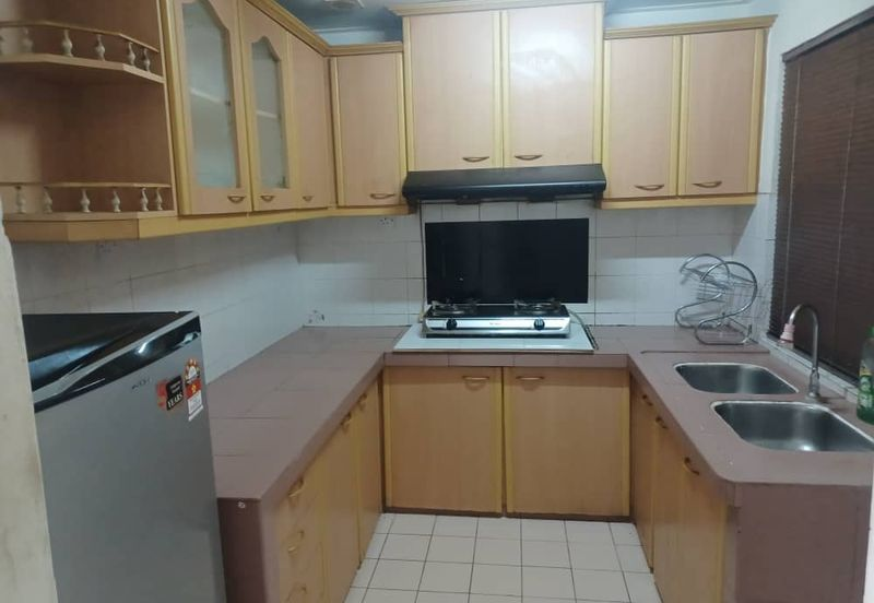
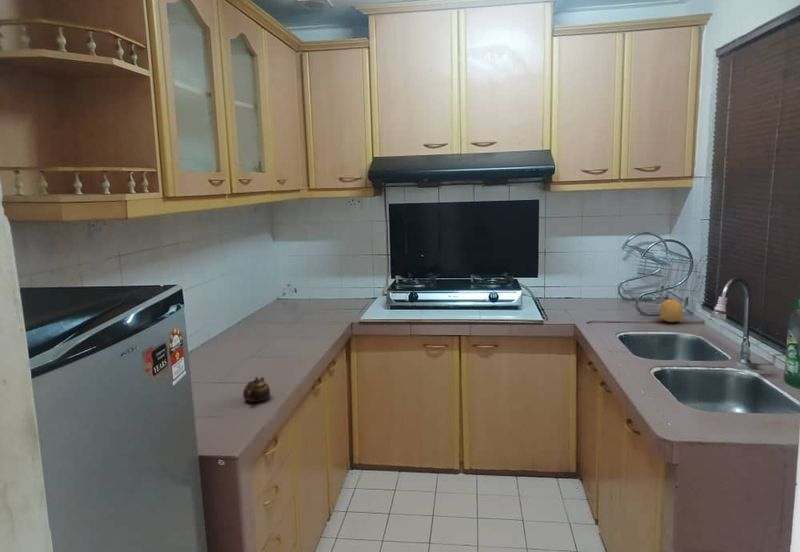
+ teapot (255, 388)
+ fruit (670, 310)
